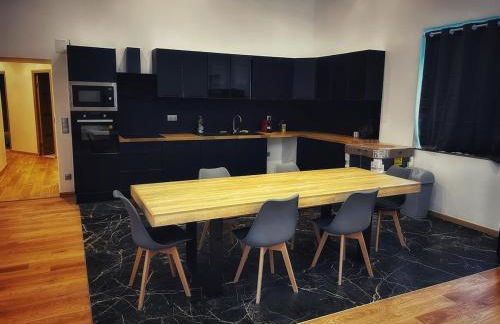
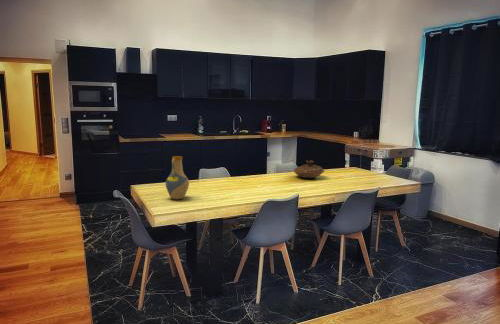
+ vase (177, 177)
+ decorative bowl (308, 169)
